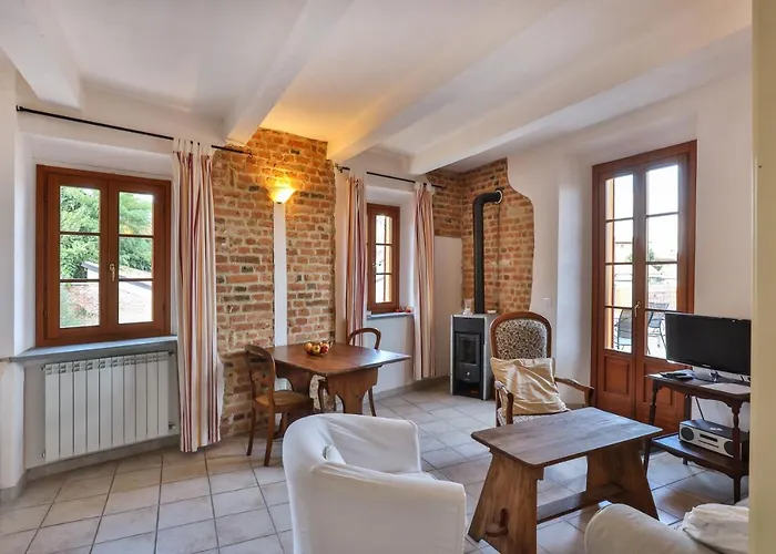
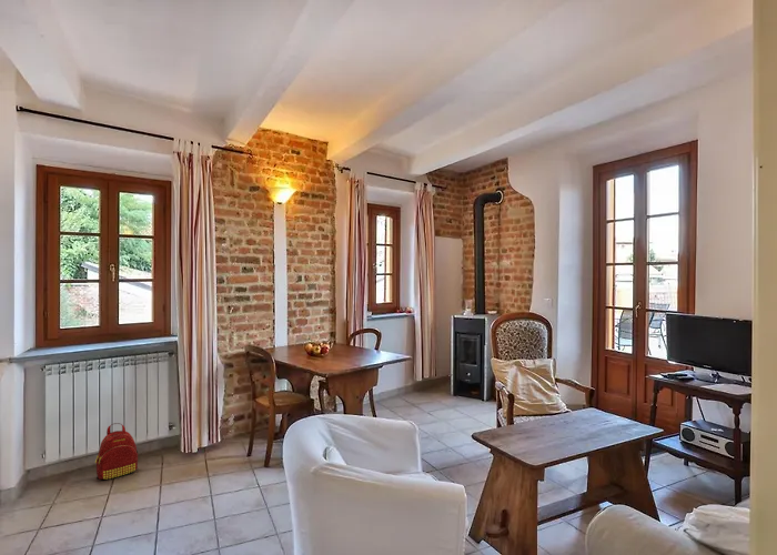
+ backpack (117, 450)
